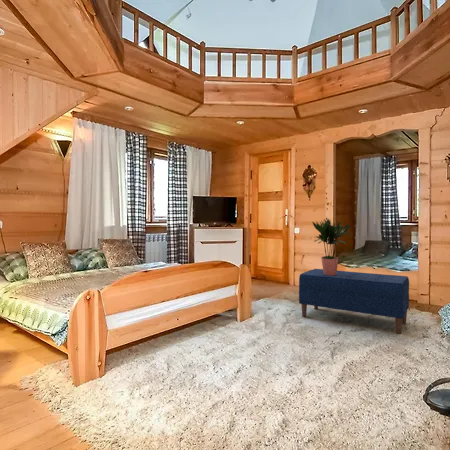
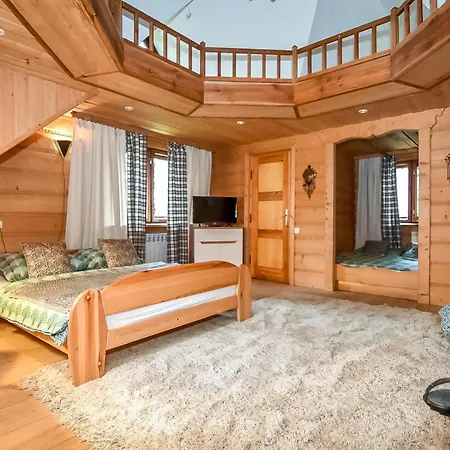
- potted plant (335, 246)
- bench (352, 297)
